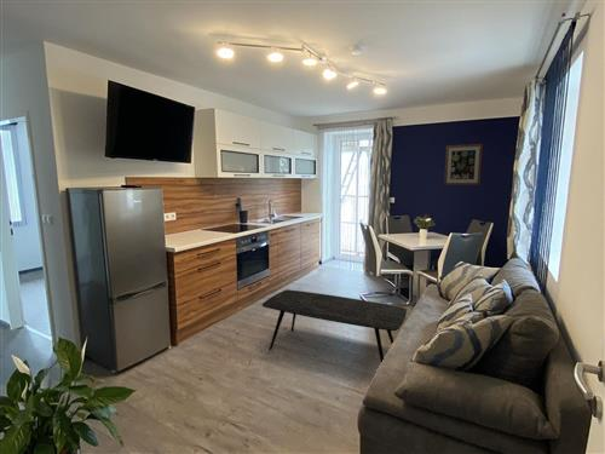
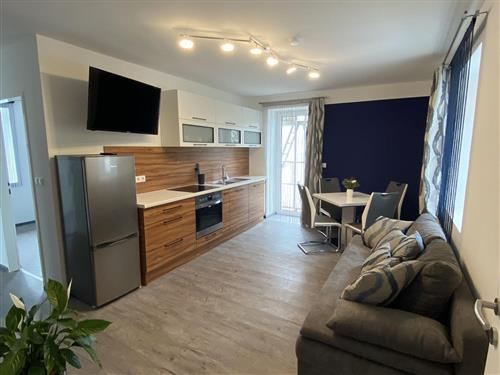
- coffee table (333, 321)
- wall art (462, 165)
